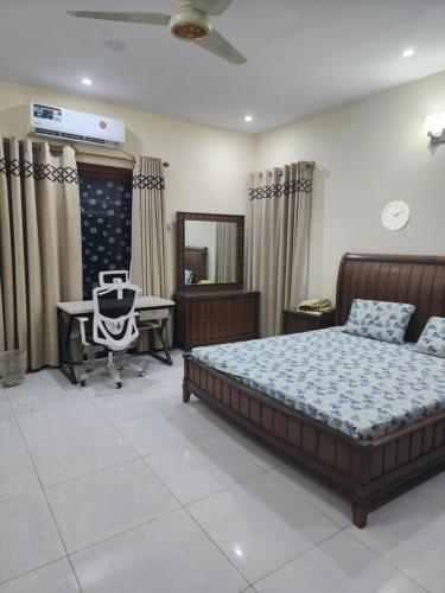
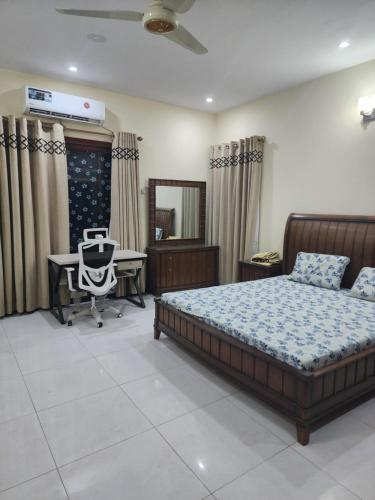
- wall clock (395, 216)
- wastebasket (13, 368)
